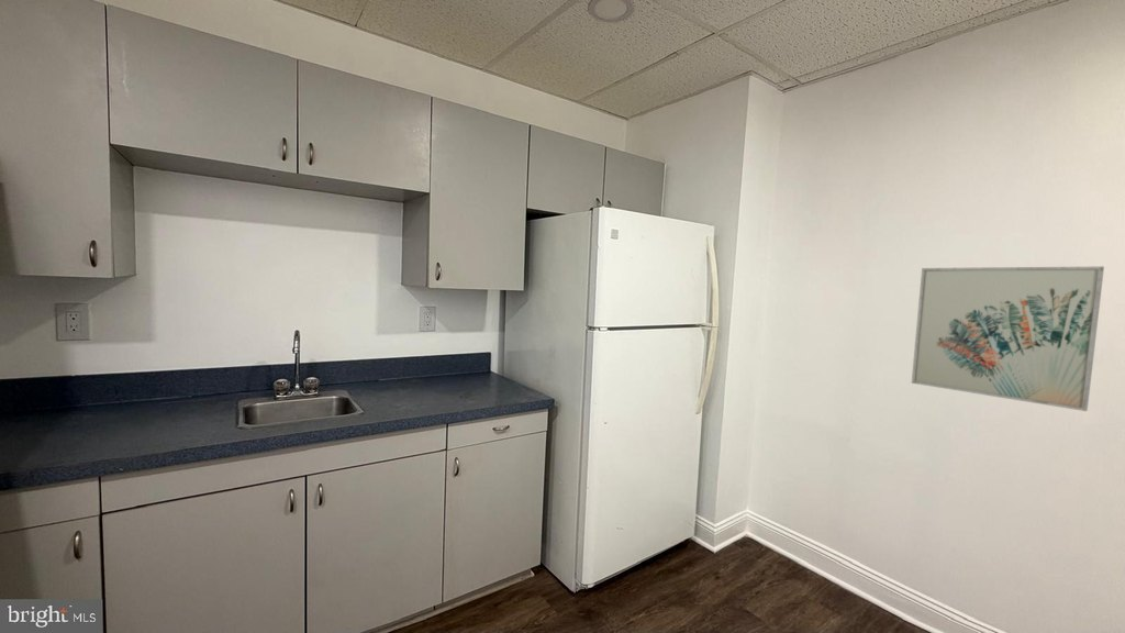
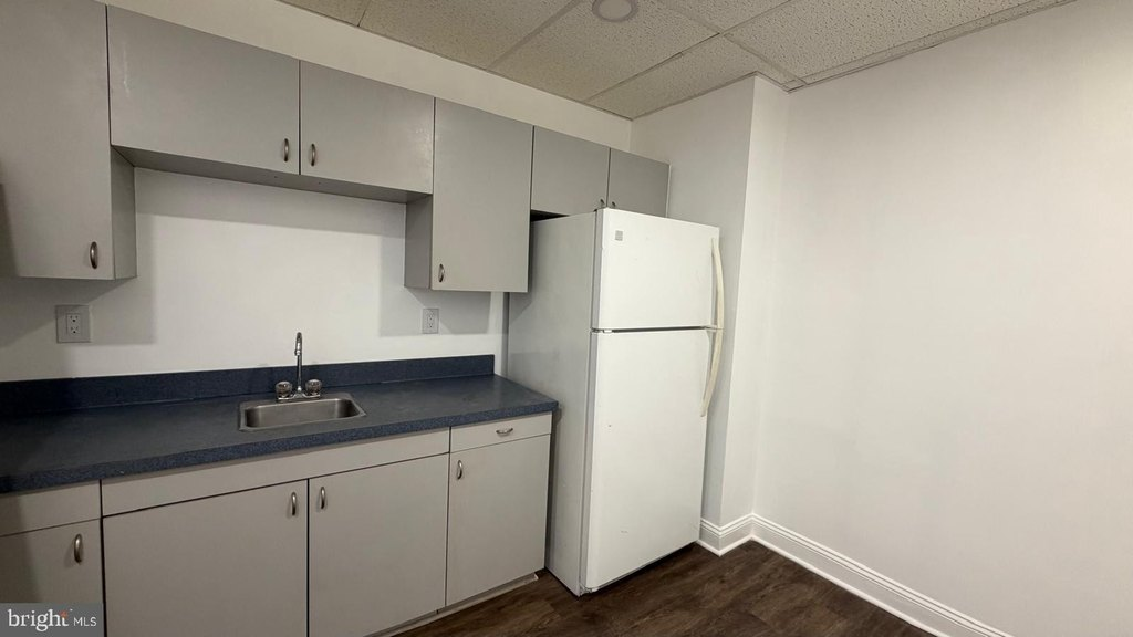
- wall art (995, 332)
